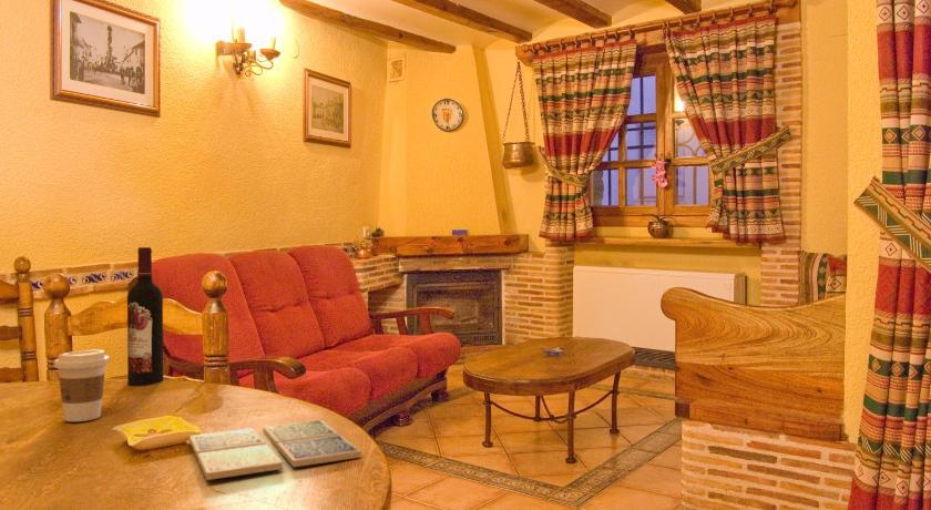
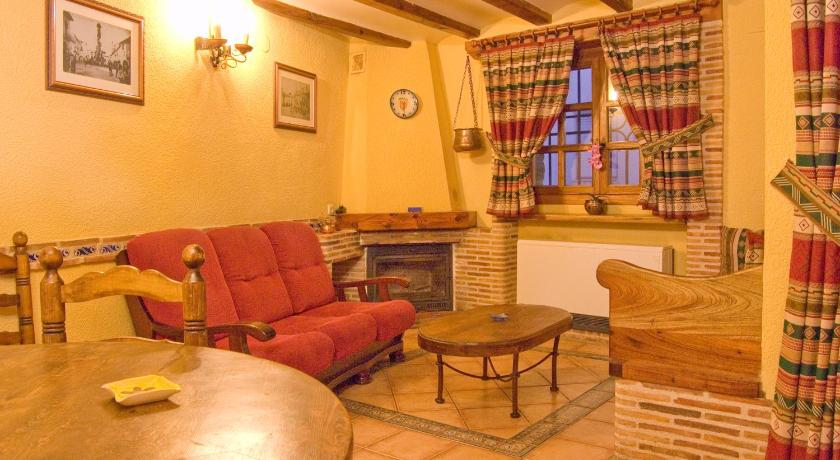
- coffee cup (82, 385)
- wine bottle (145, 315)
- drink coaster (269, 447)
